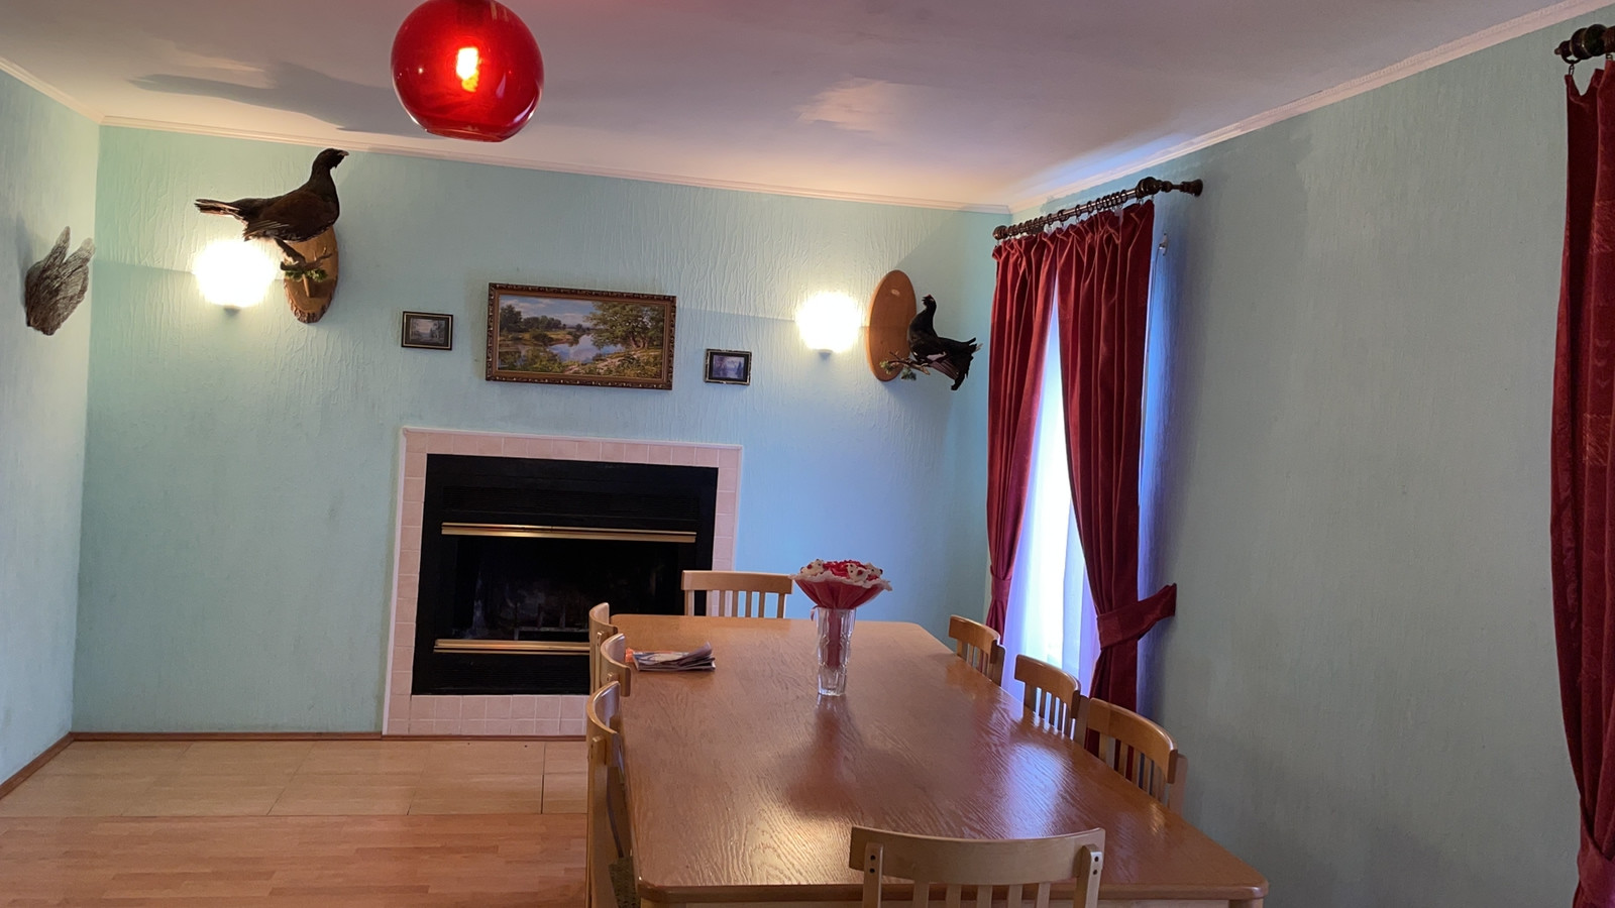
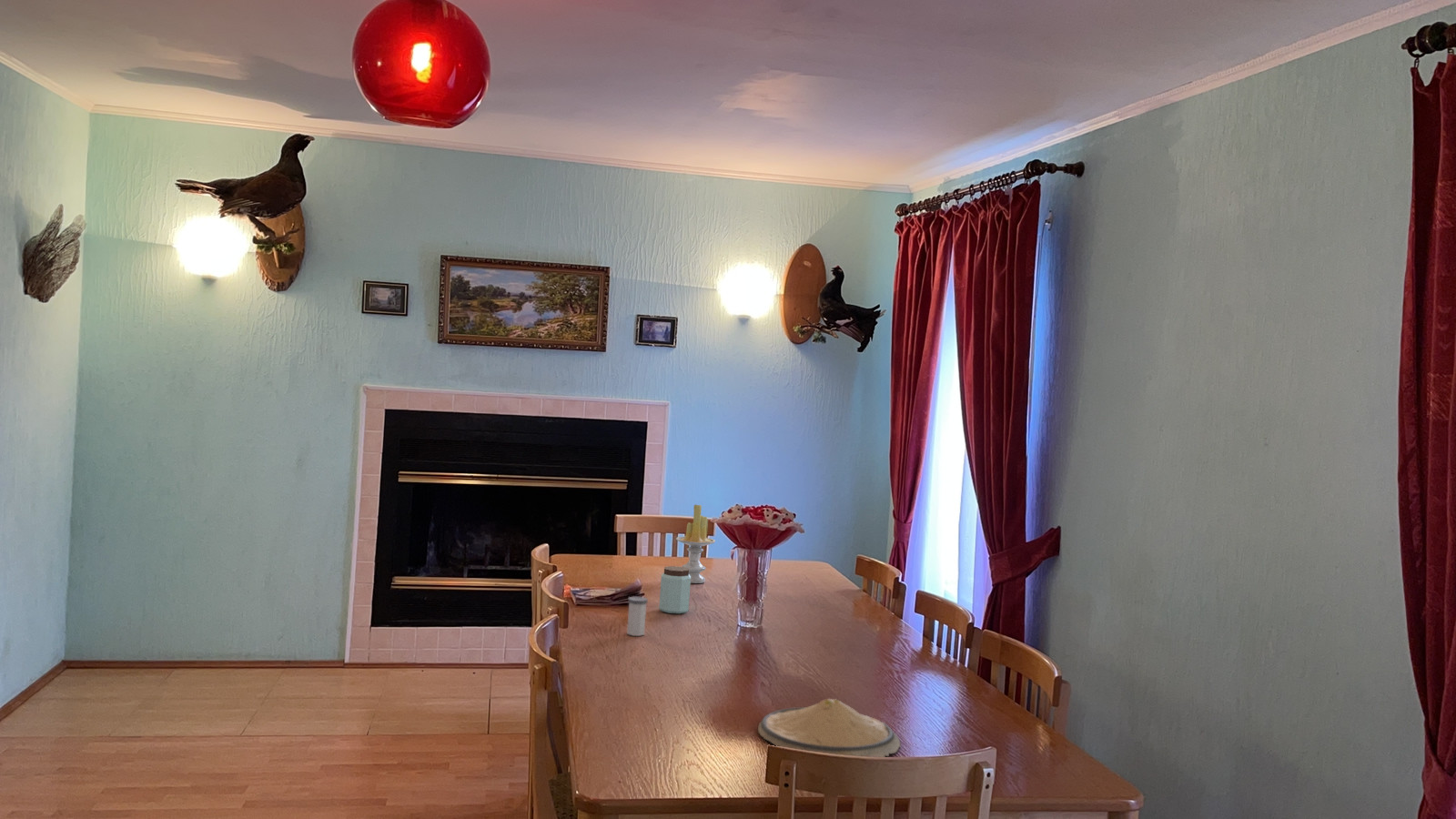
+ salt shaker (636, 616)
+ peanut butter (675, 589)
+ candle (695, 542)
+ plate (832, 716)
